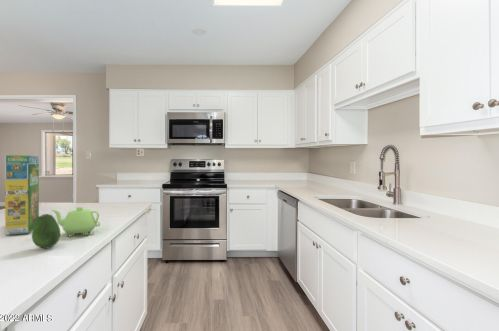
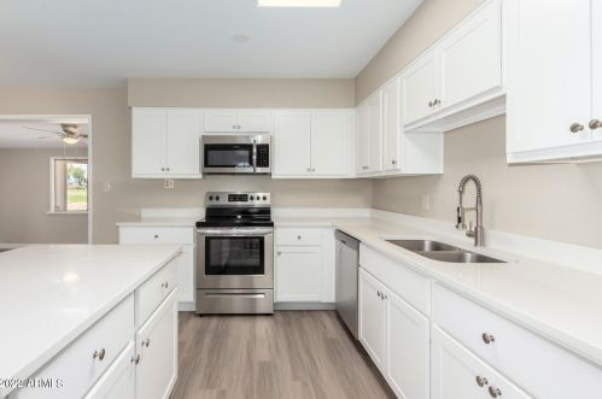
- teapot (76, 220)
- fruit (46, 231)
- cereal box (23, 192)
